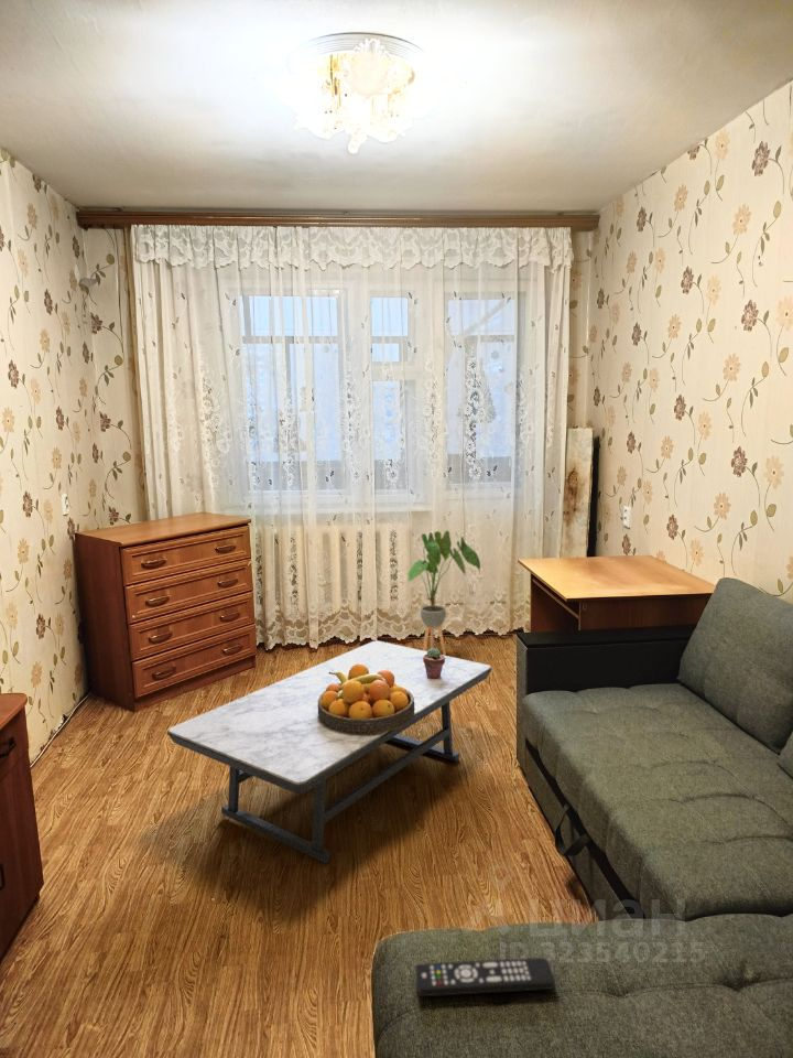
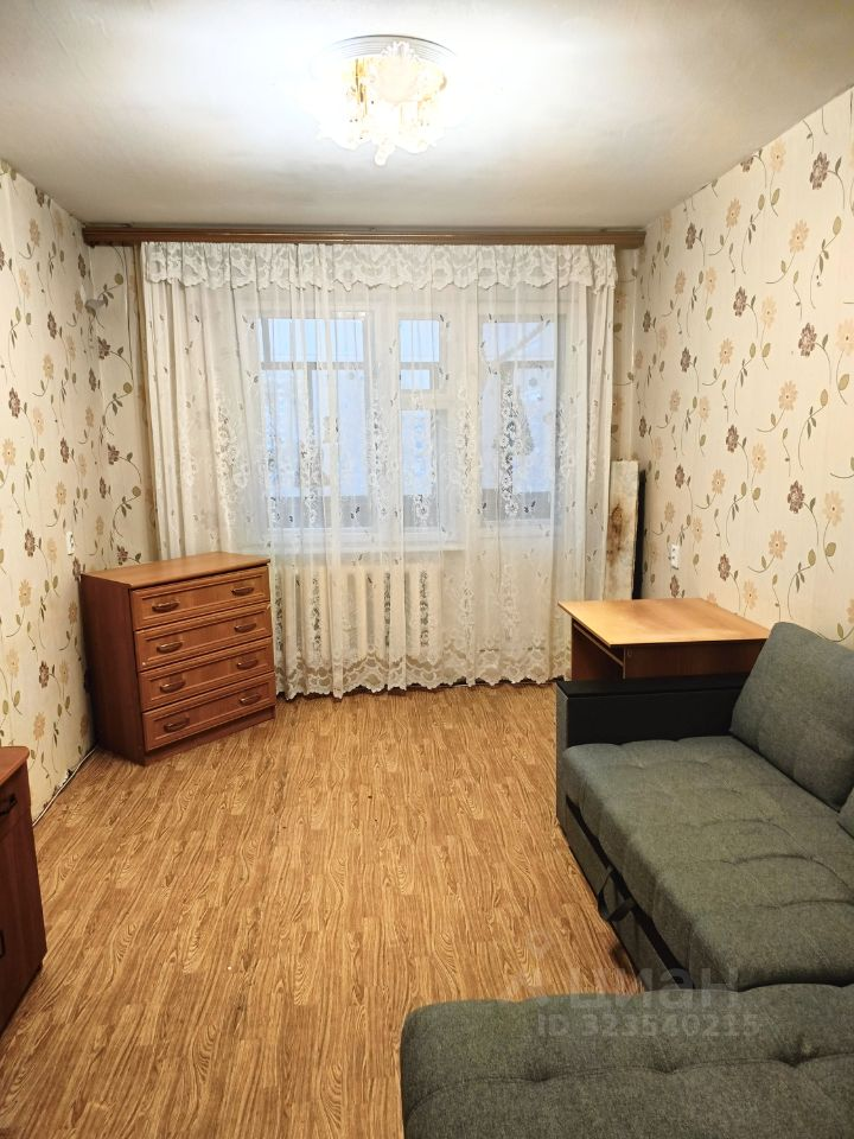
- house plant (437, 592)
- coffee table (348, 739)
- remote control (484, 976)
- potted succulent (434, 660)
- fruit bowl (366, 692)
